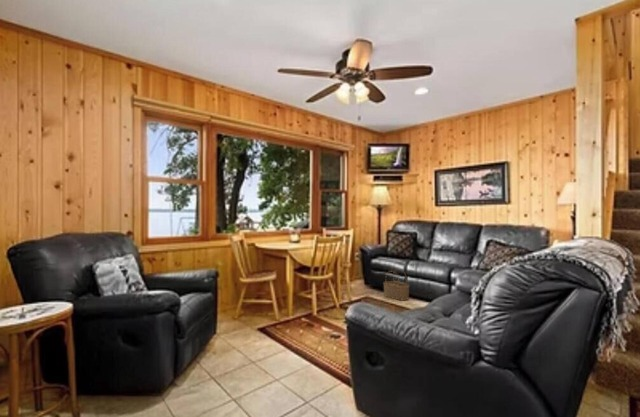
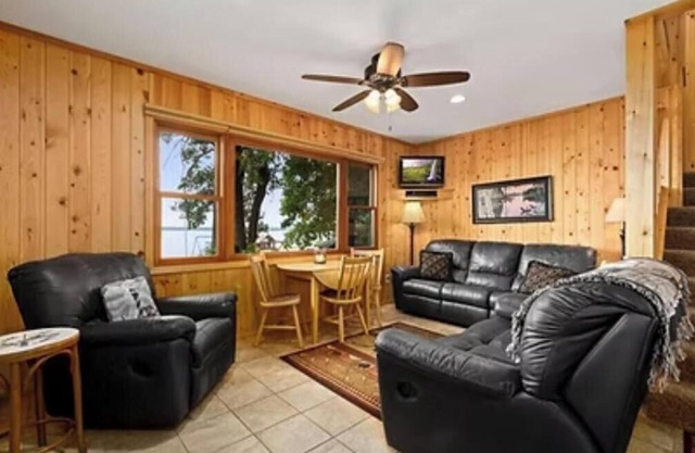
- wicker basket (396, 283)
